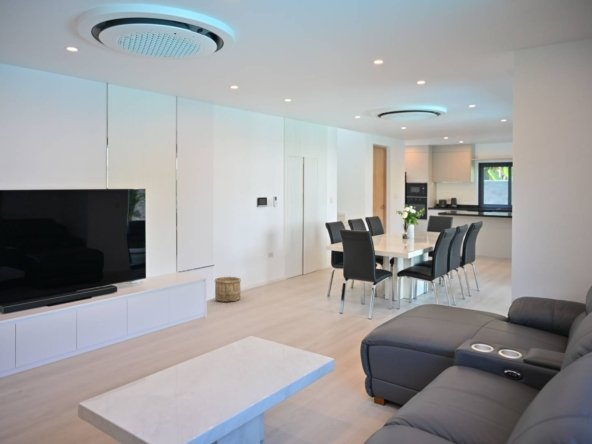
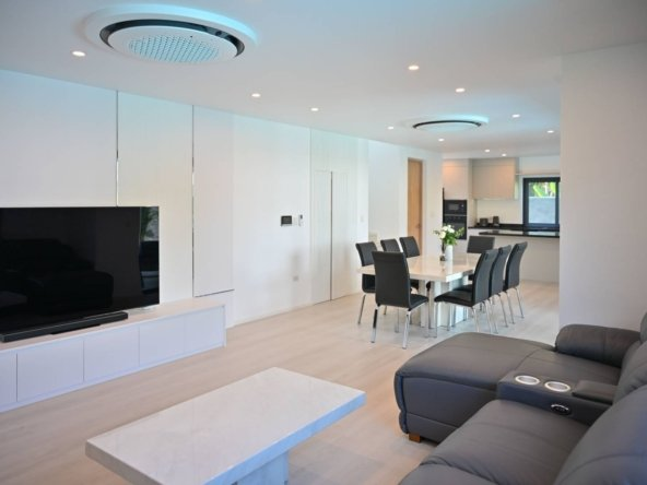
- wooden bucket (227, 289)
